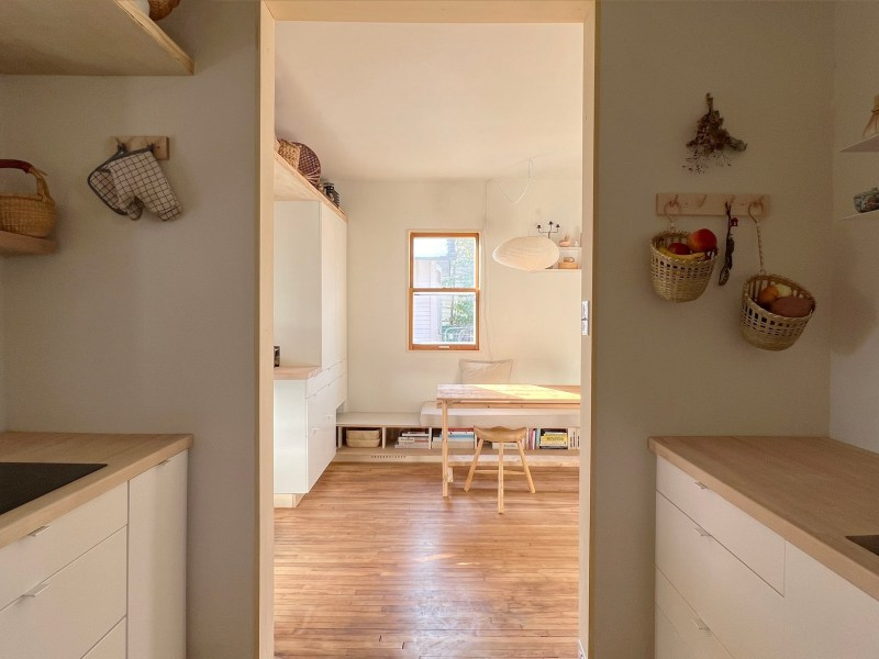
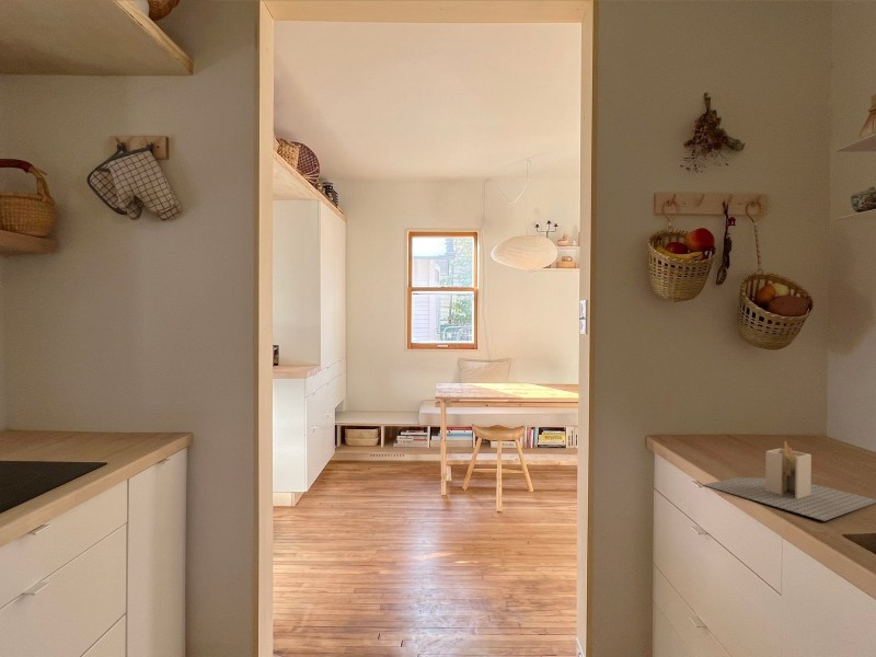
+ utensil holder (787, 465)
